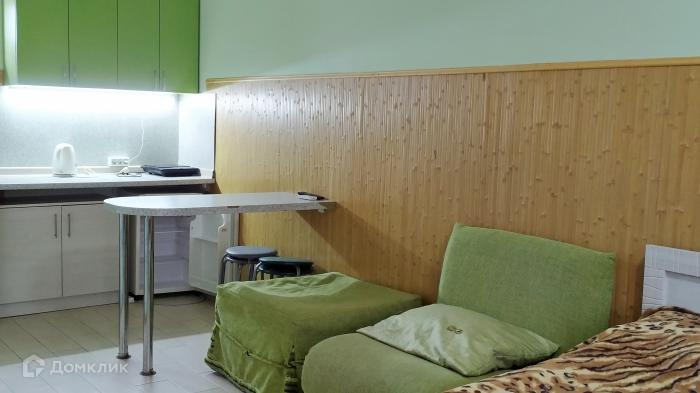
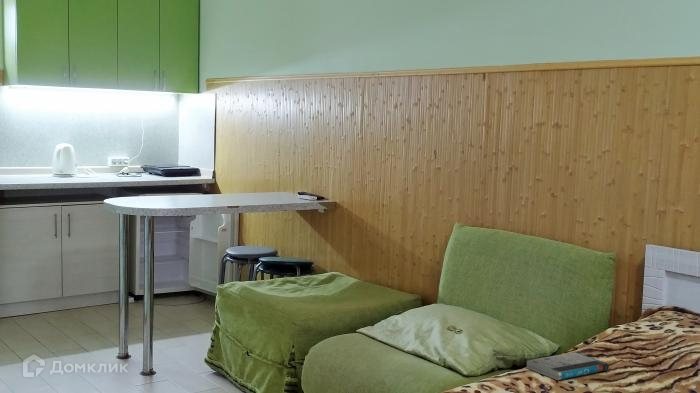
+ book (567, 365)
